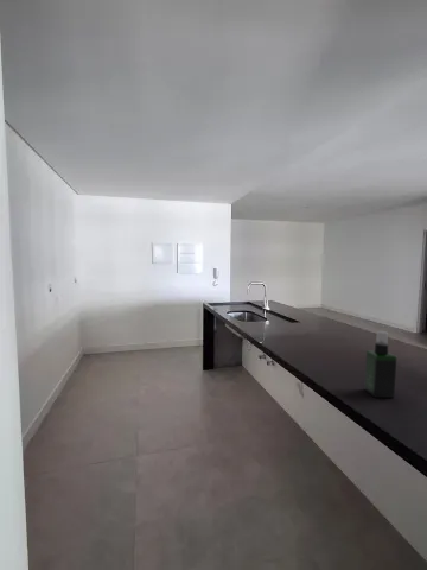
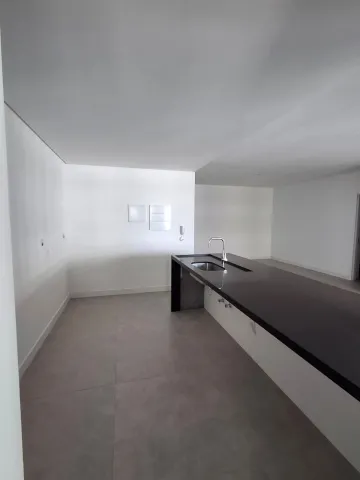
- spray bottle (380, 362)
